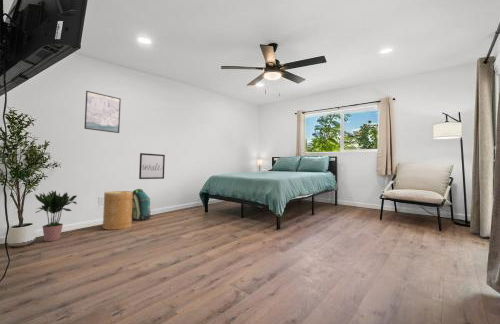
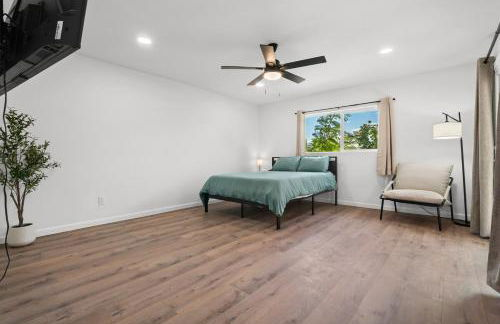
- wall art (152, 166)
- basket (118, 209)
- backpack (140, 204)
- potted plant (56, 214)
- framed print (103, 112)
